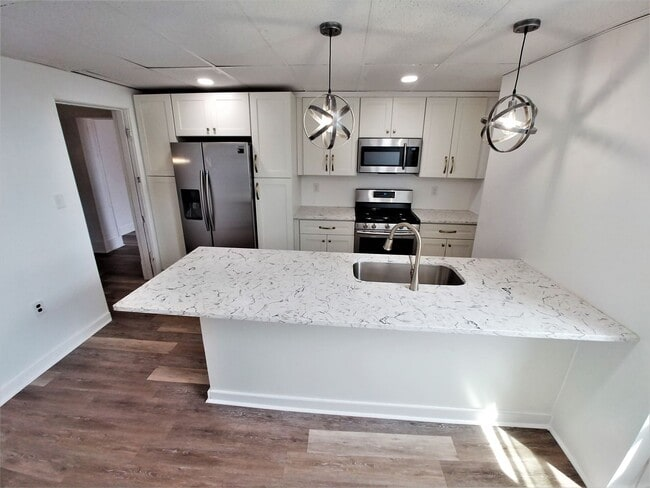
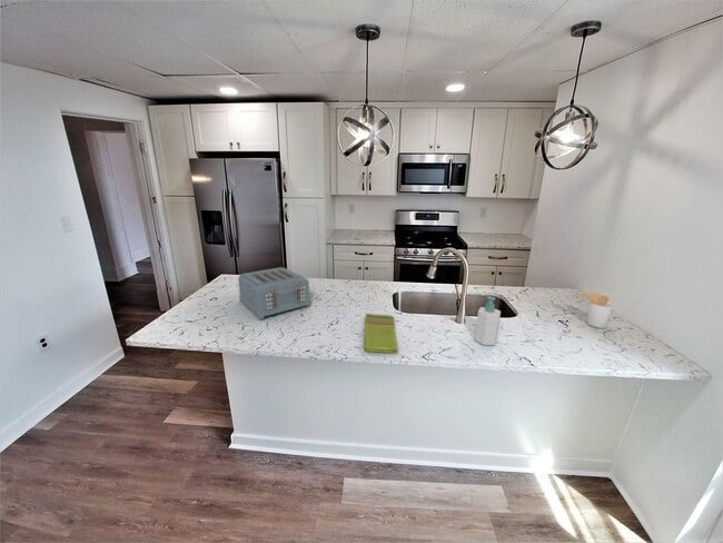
+ soap bottle (488, 319)
+ utensil holder (593, 307)
+ toaster (275, 290)
+ dish towel (379, 330)
